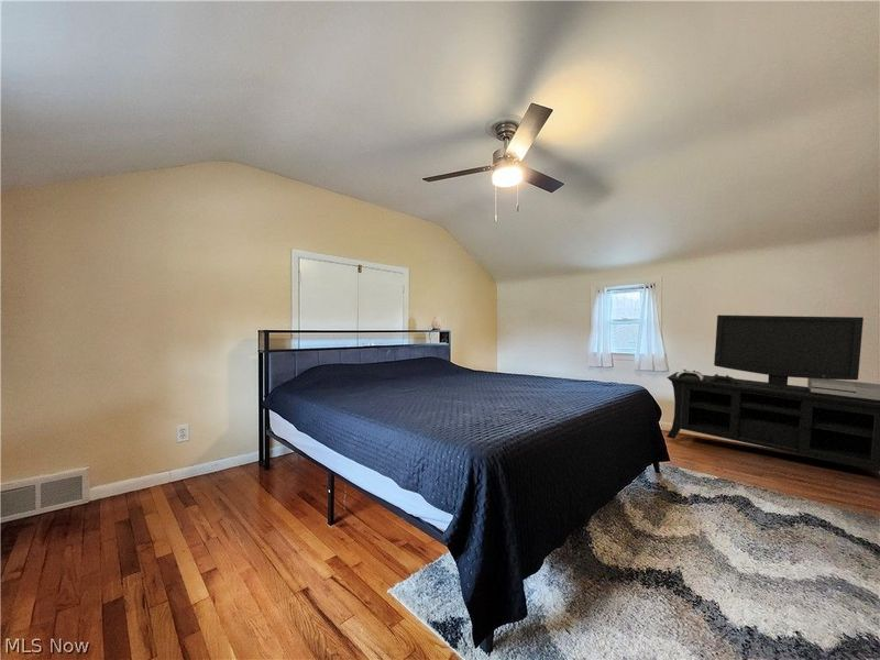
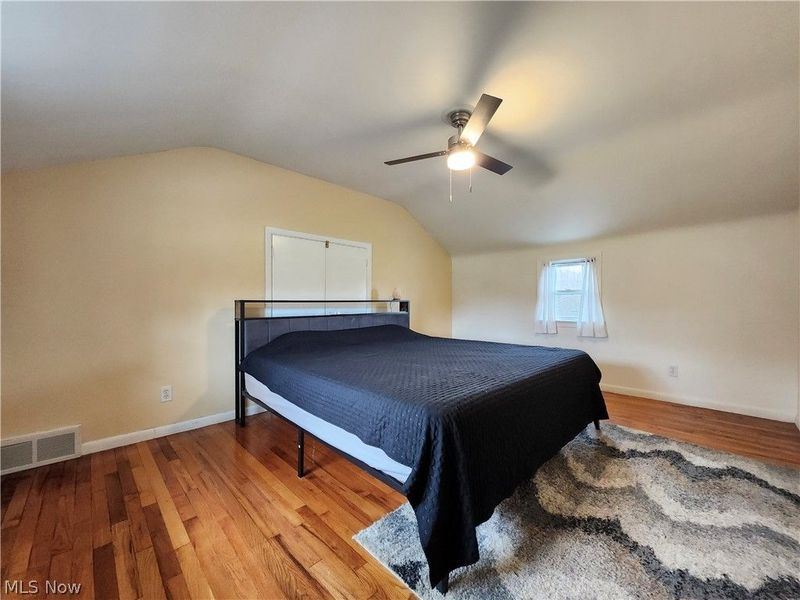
- media console (770, 385)
